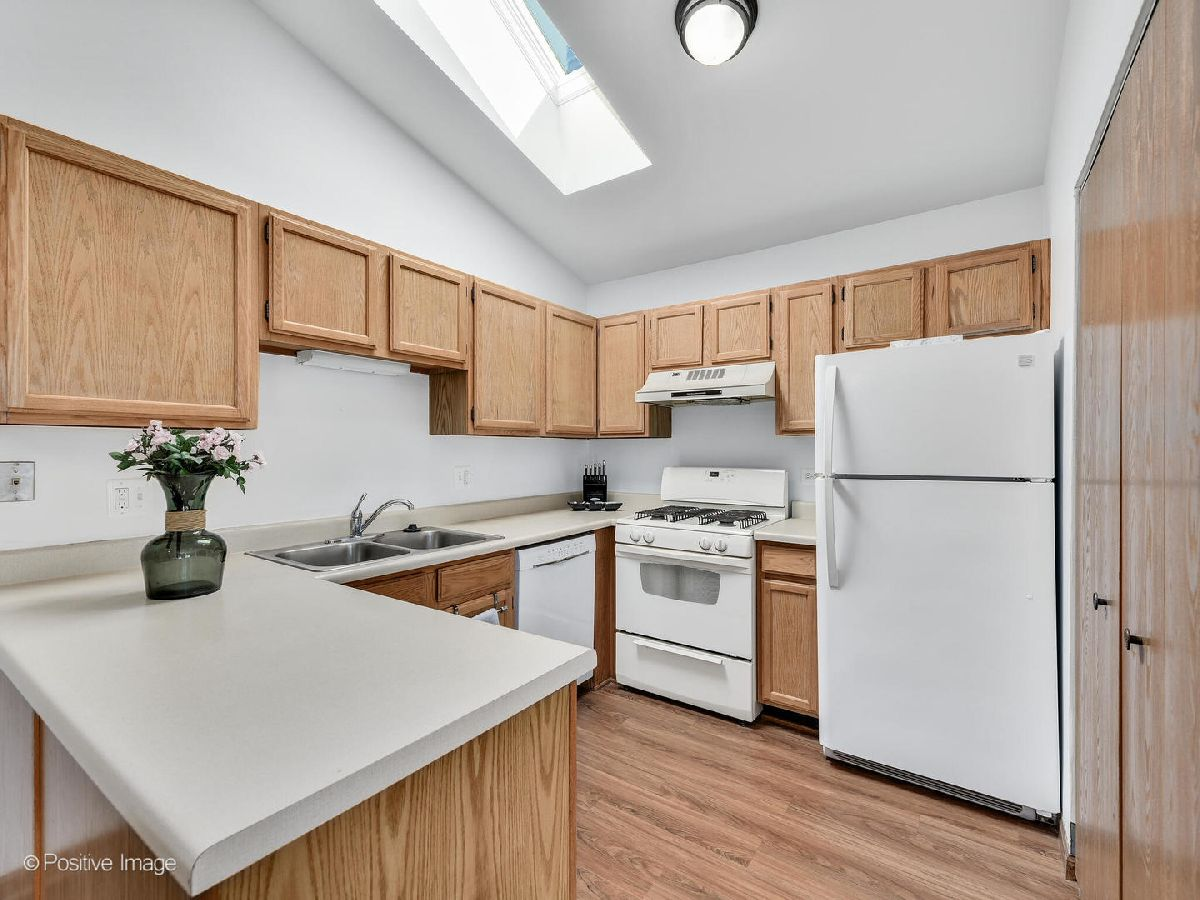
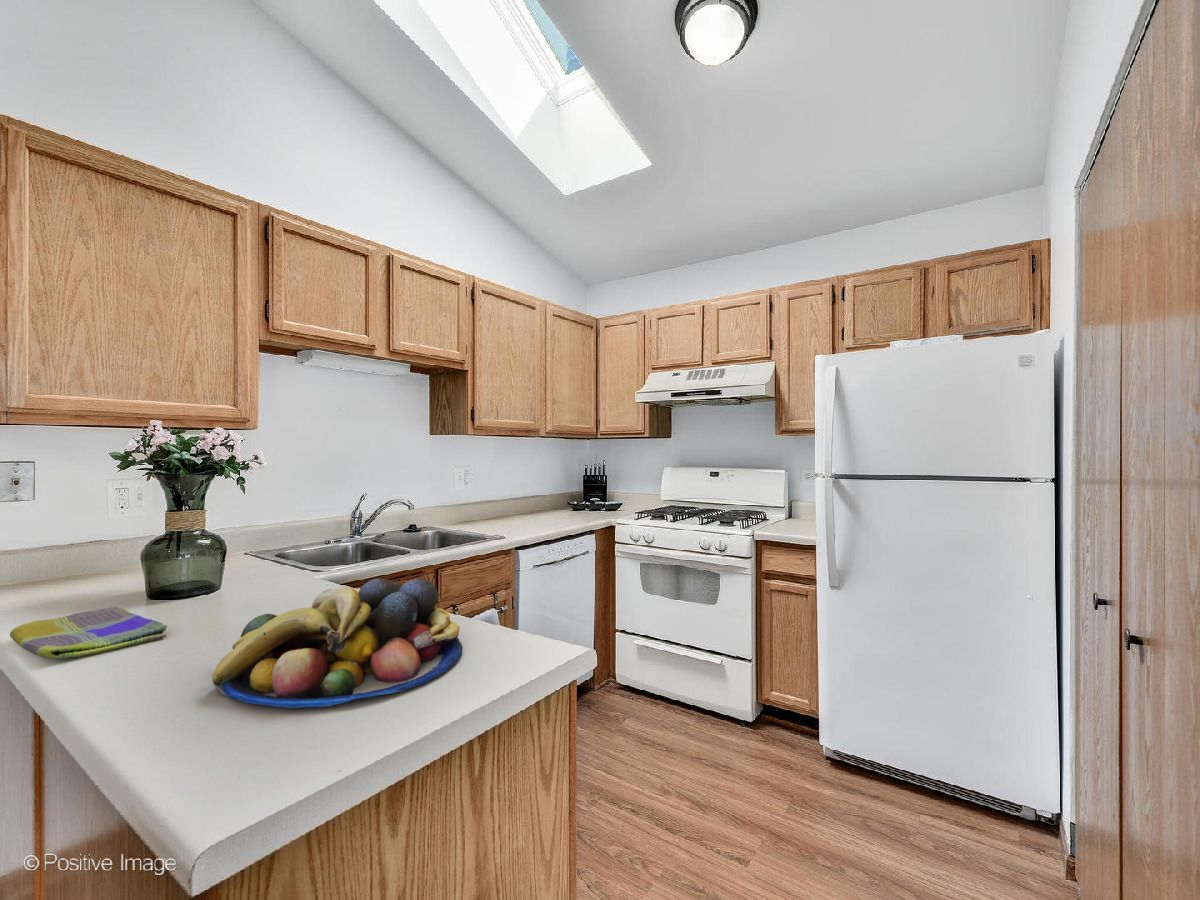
+ dish towel (89, 630)
+ fruit bowl (350, 622)
